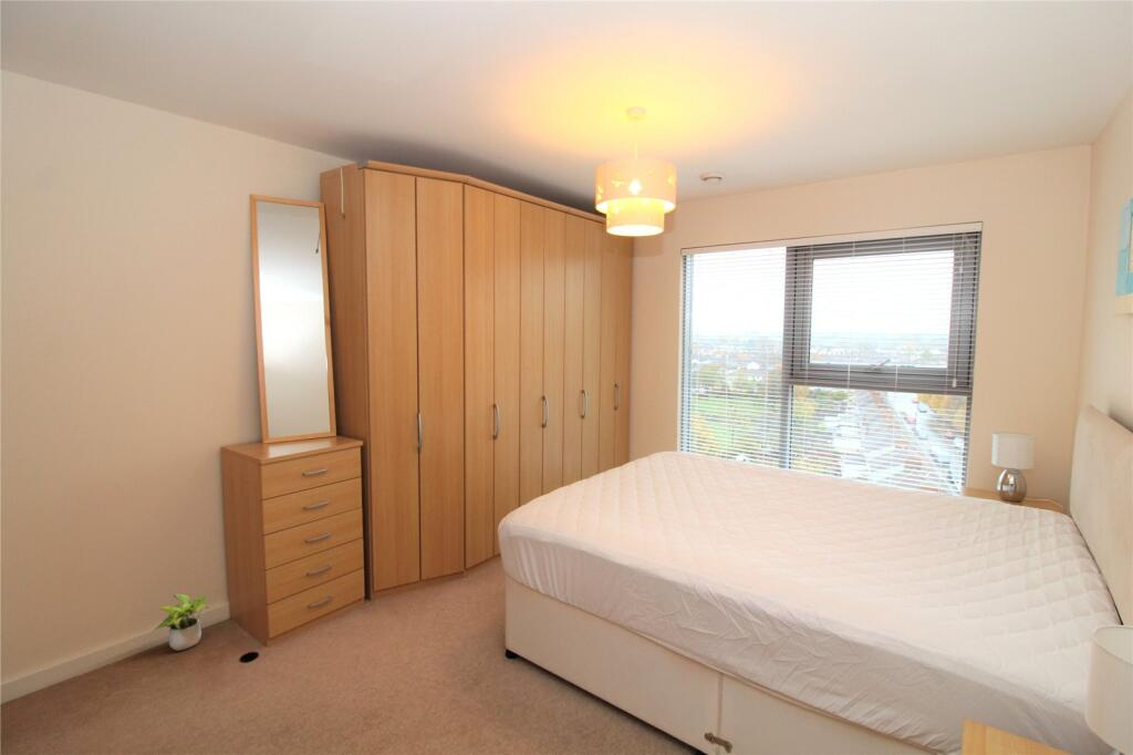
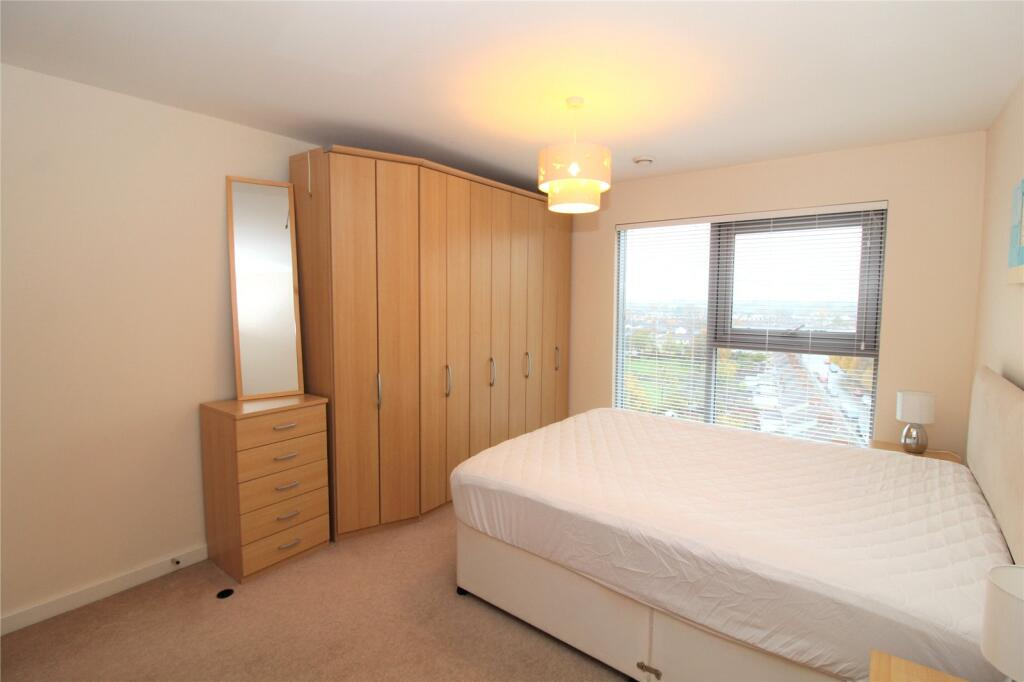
- potted plant (181, 620)
